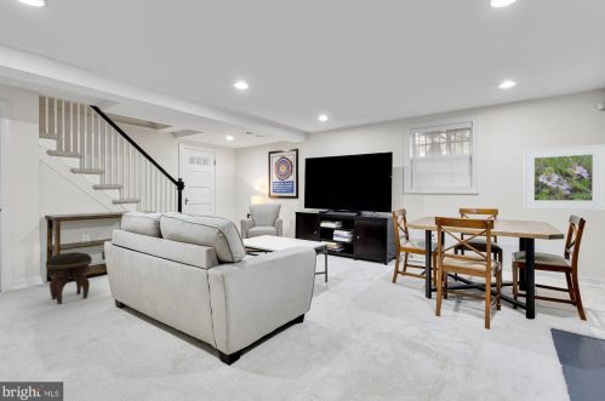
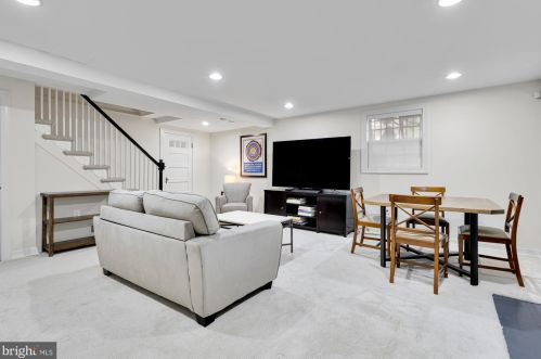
- footstool (69, 276)
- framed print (561, 178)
